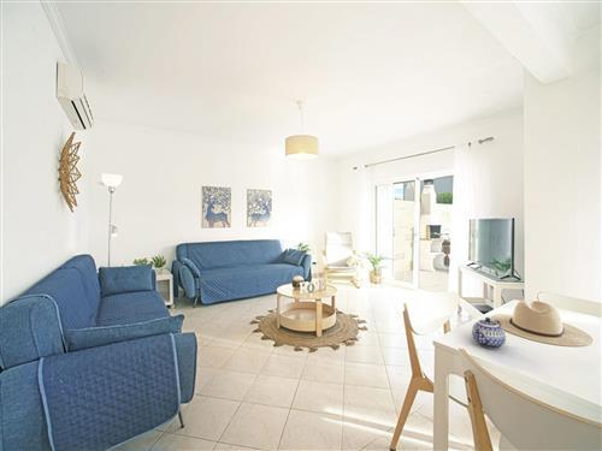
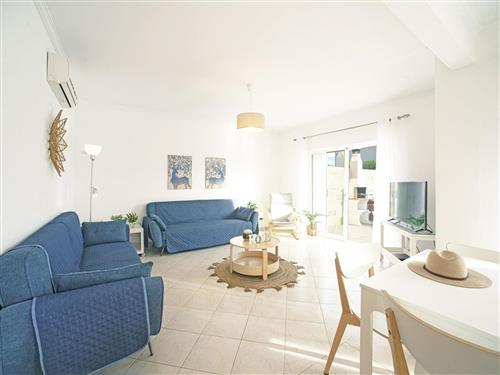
- teapot (488, 331)
